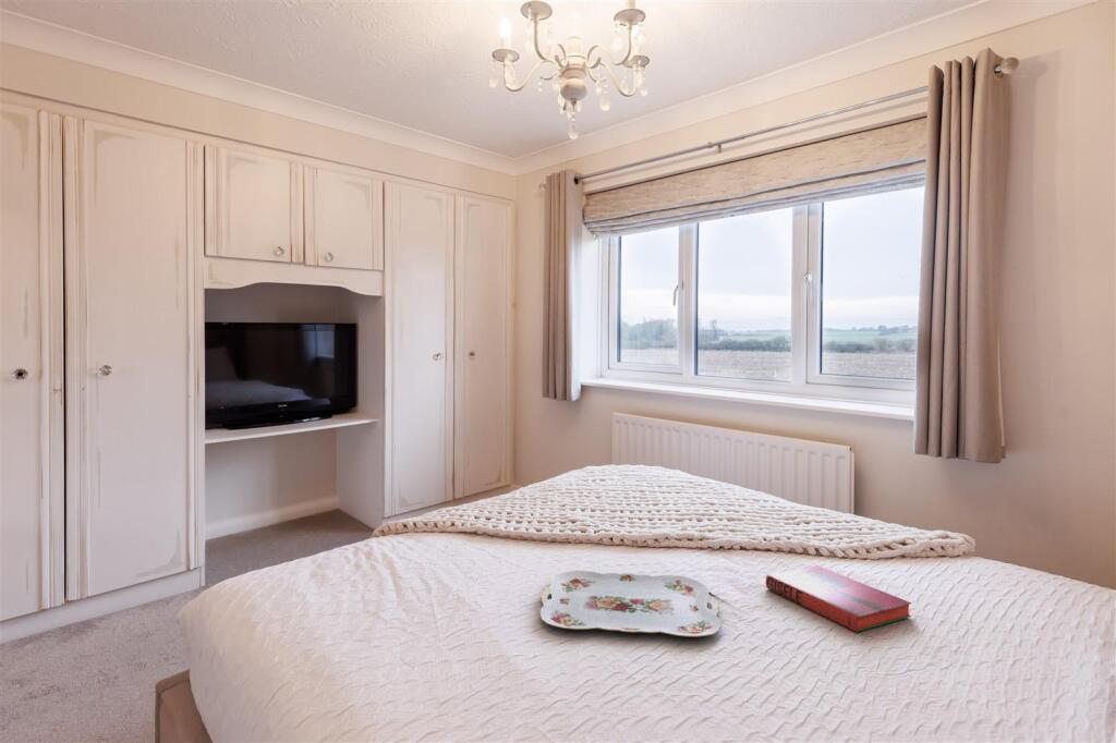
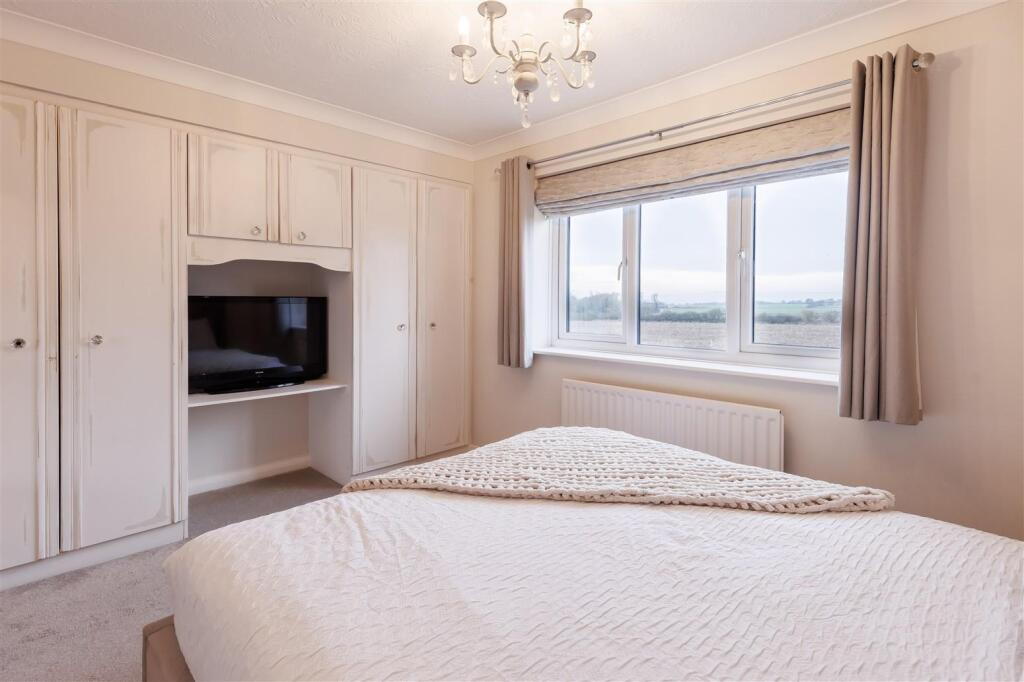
- hardback book (834, 595)
- serving tray (628, 601)
